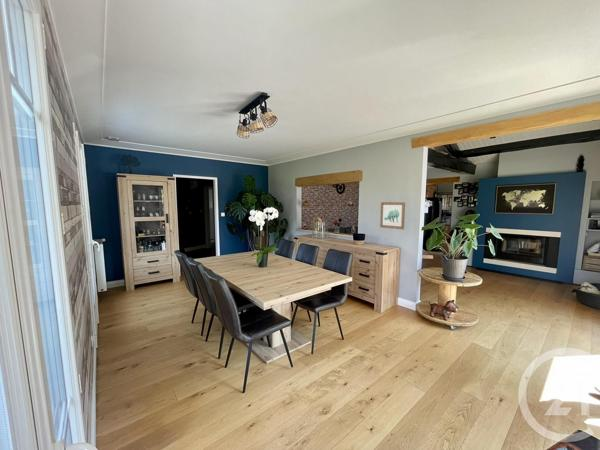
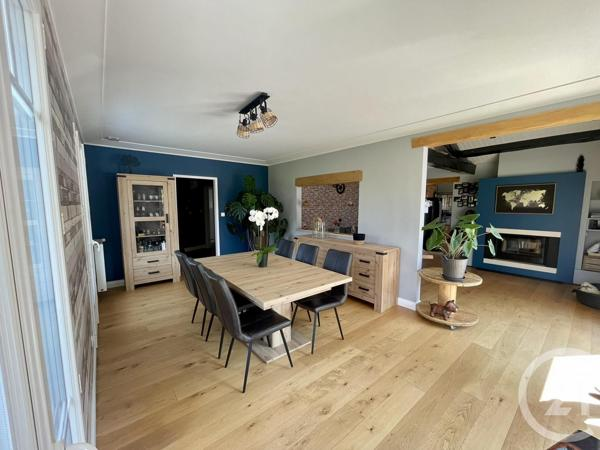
- wall art (392, 215)
